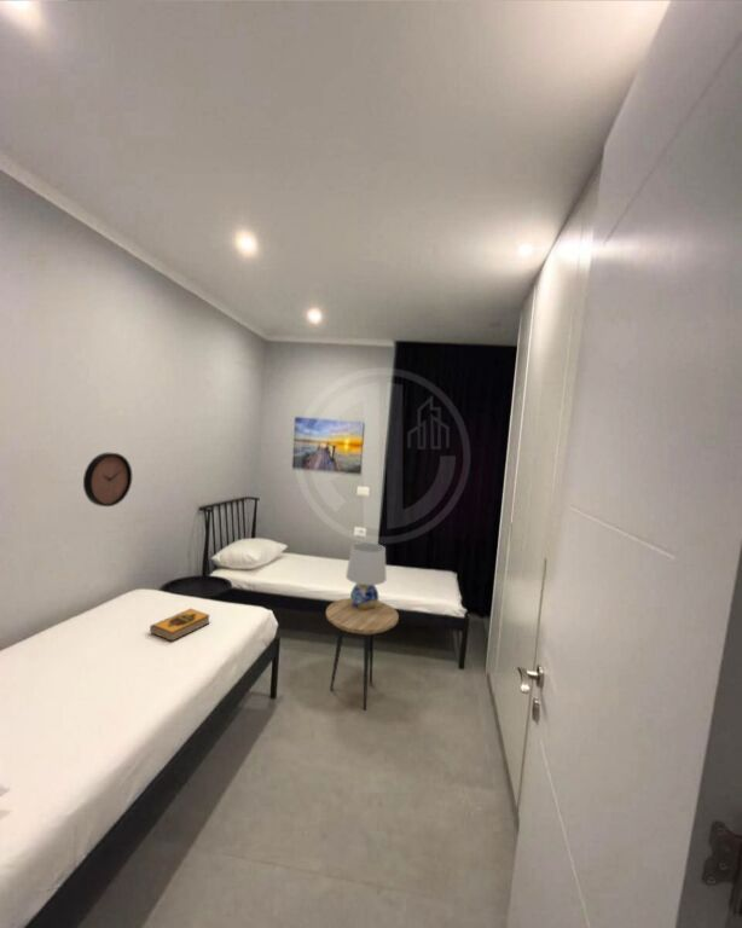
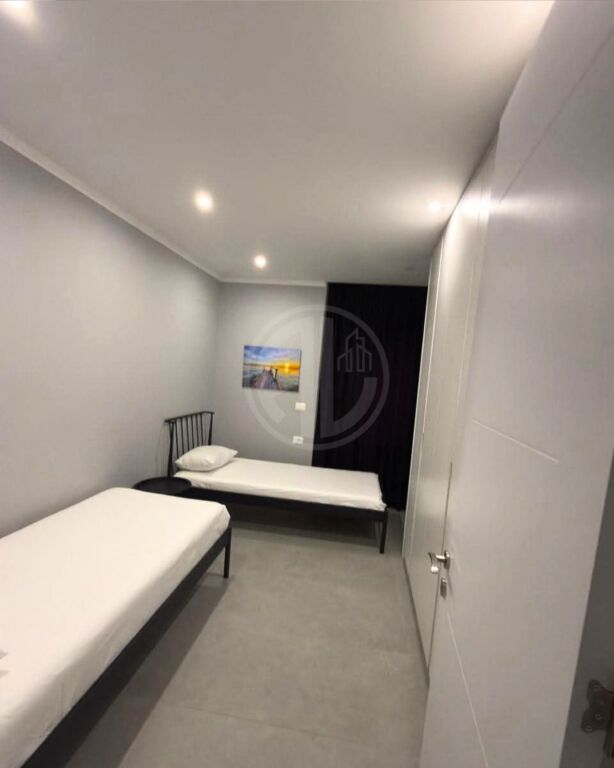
- side table (364, 652)
- table lamp (366, 575)
- clock (109, 478)
- hardback book (180, 624)
